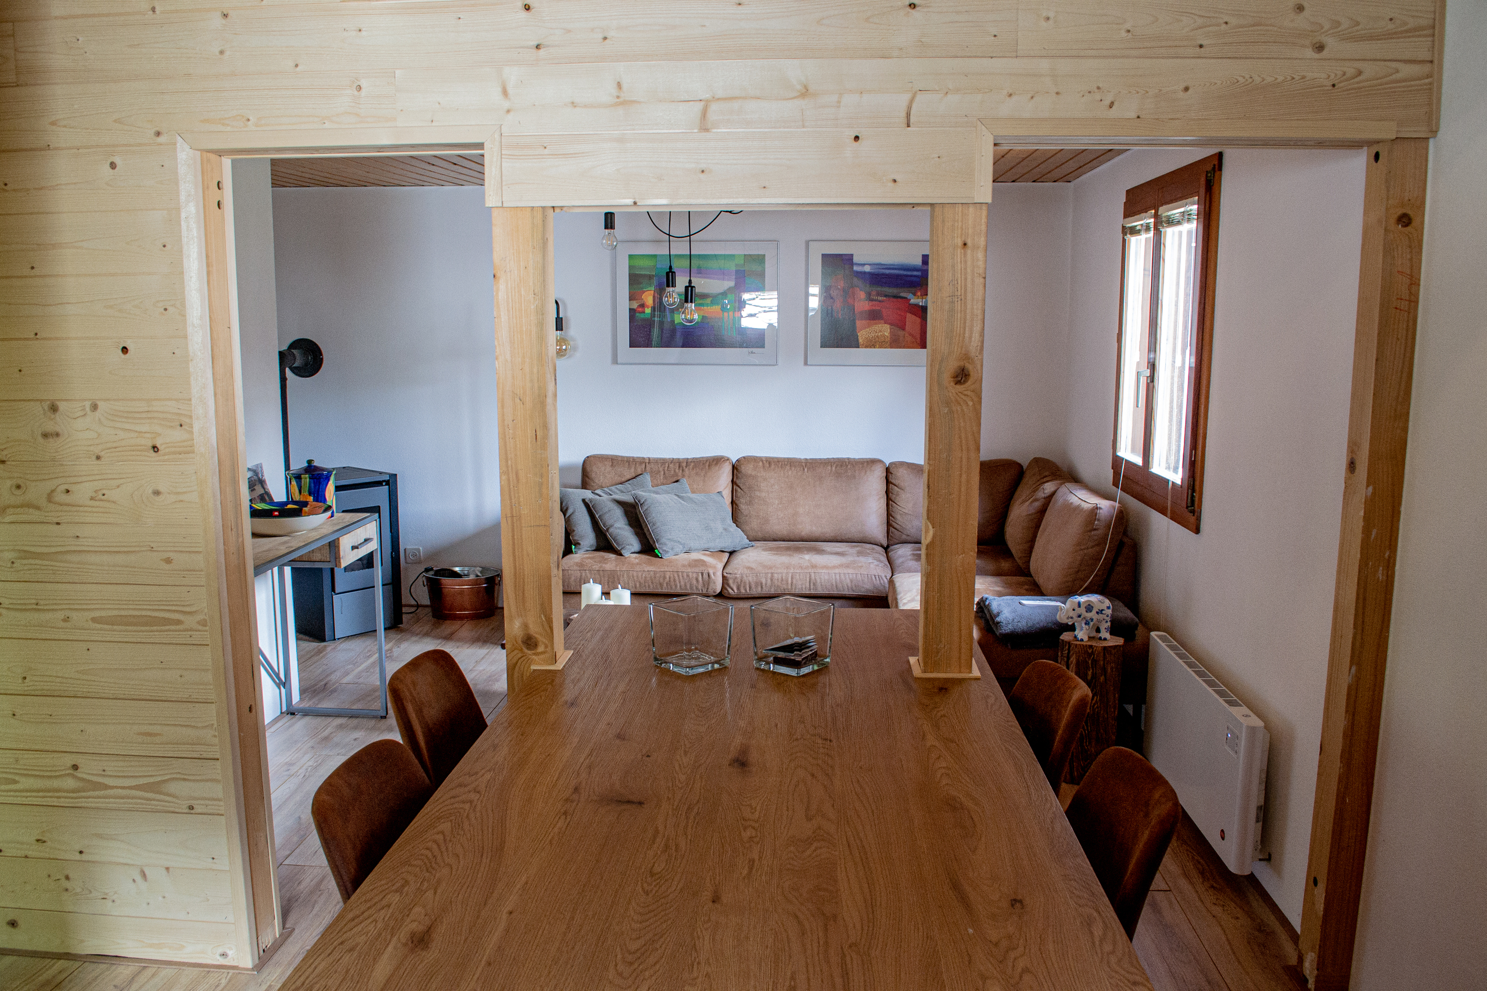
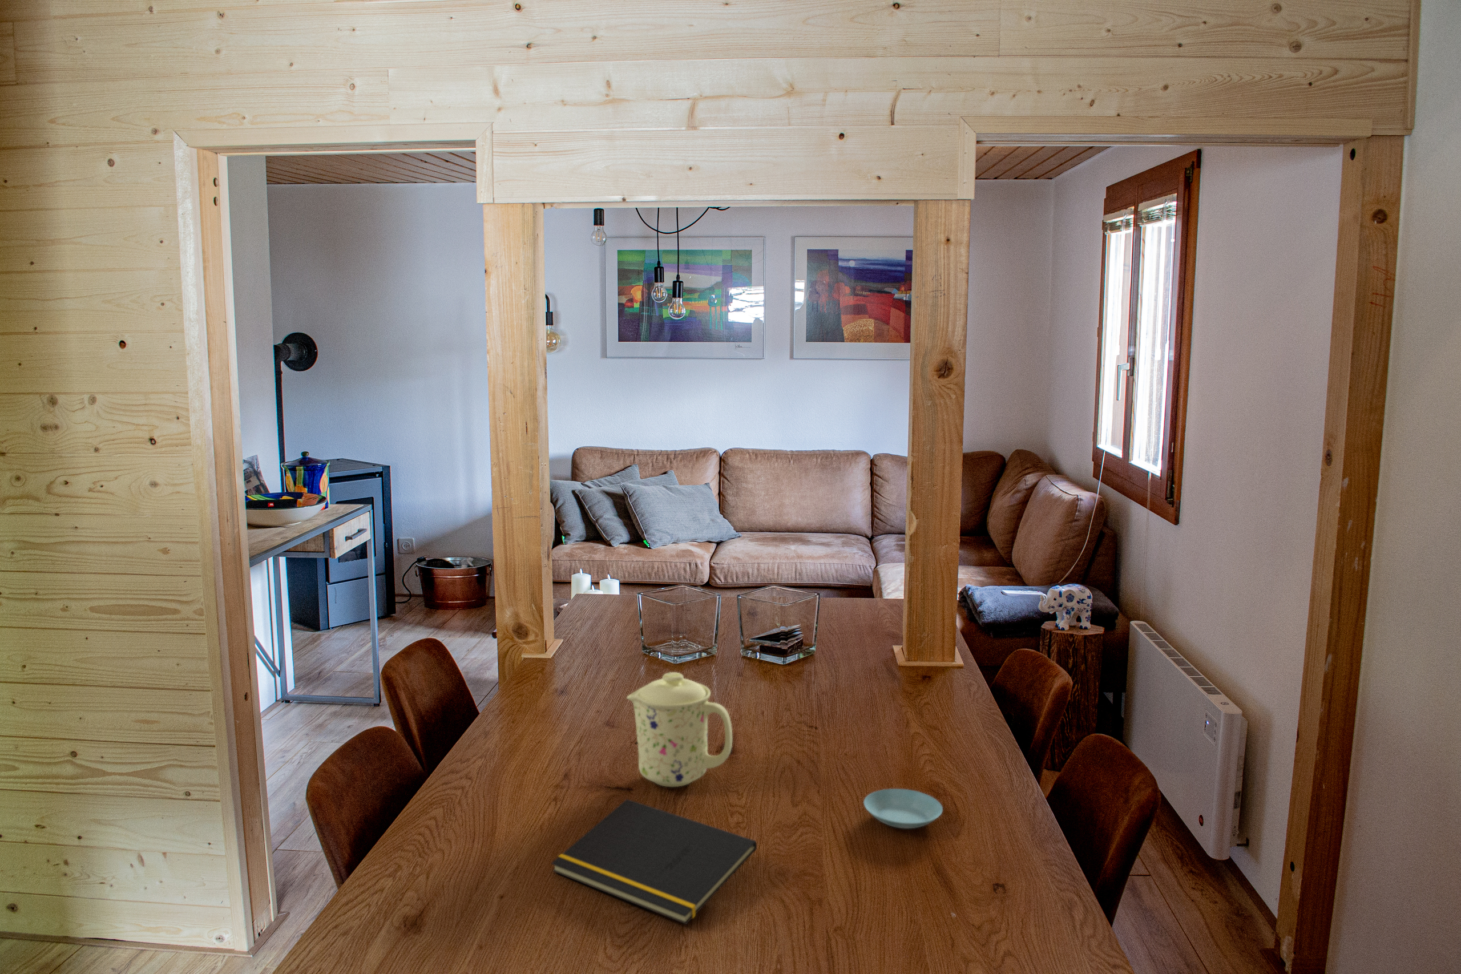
+ notepad (654, 856)
+ saucer (902, 811)
+ mug (678, 727)
